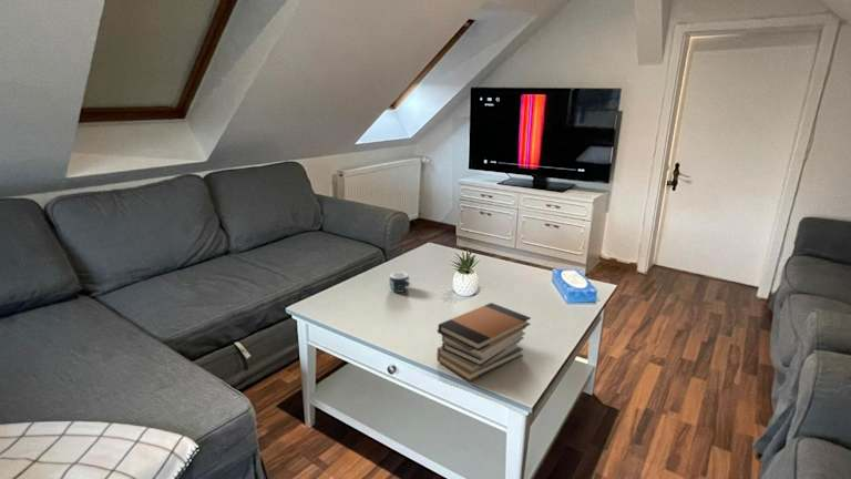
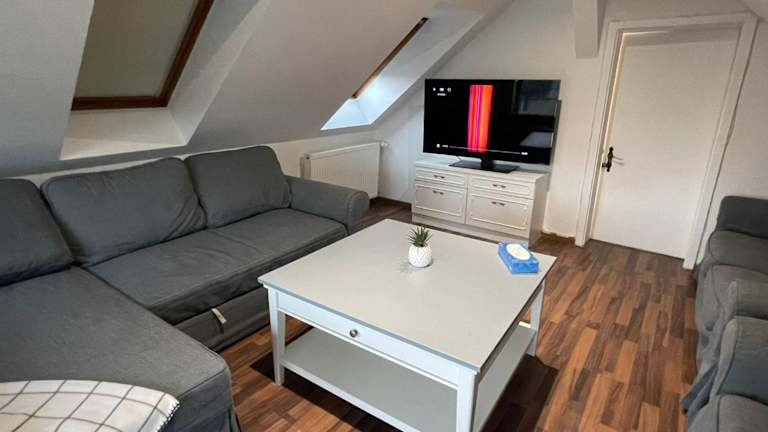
- mug (401, 283)
- book stack (483, 339)
